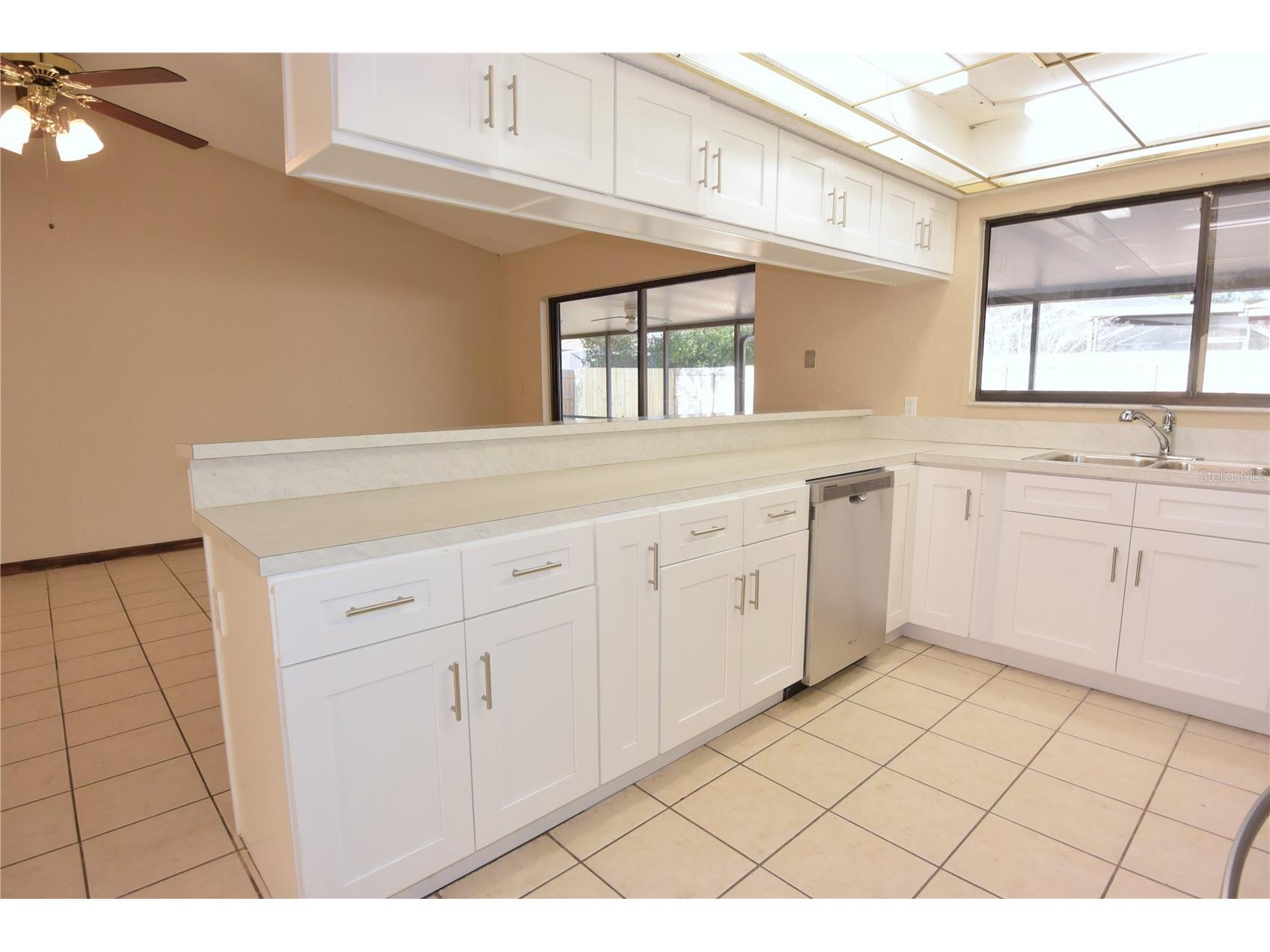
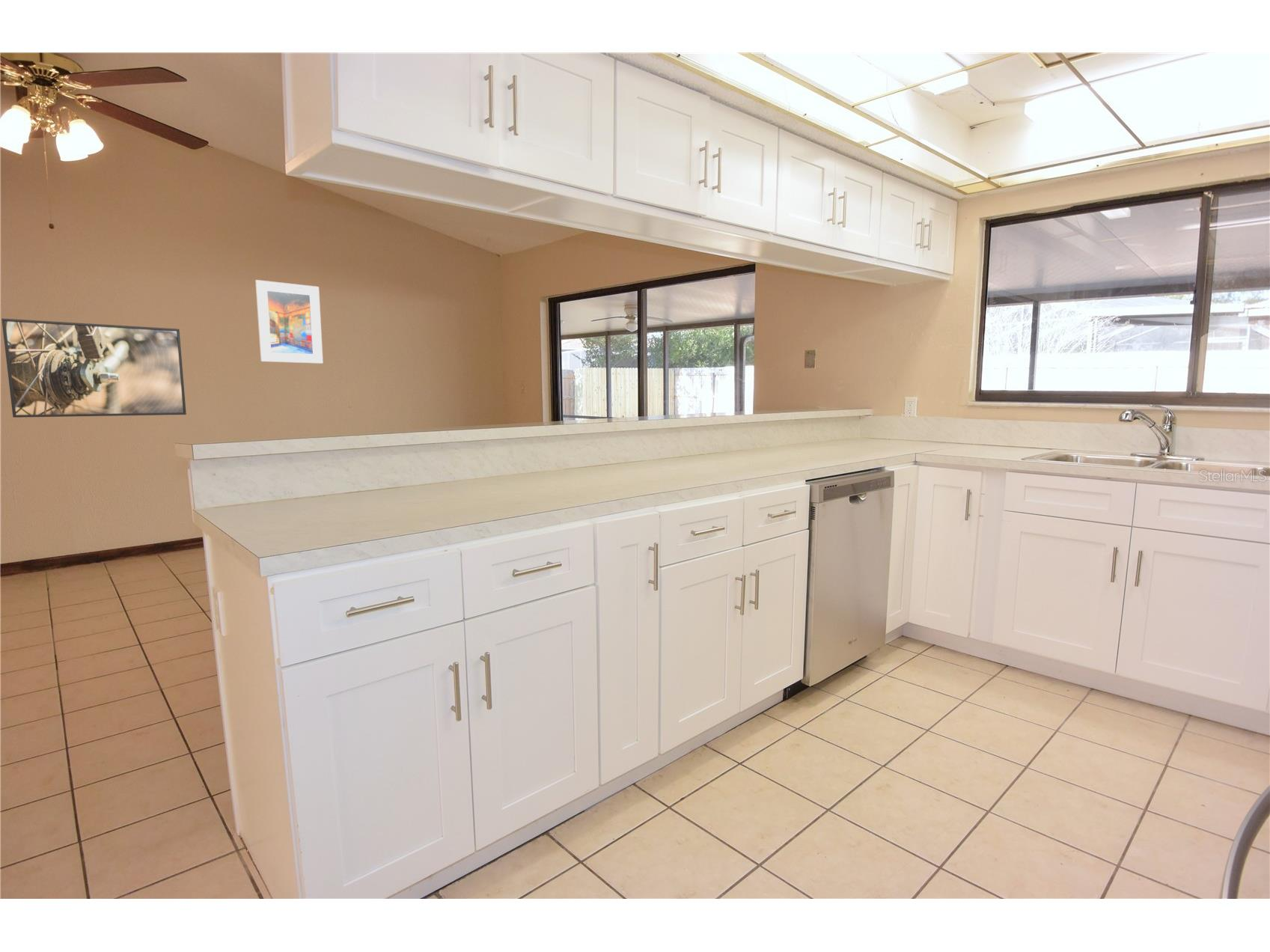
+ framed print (101, 370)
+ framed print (290, 323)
